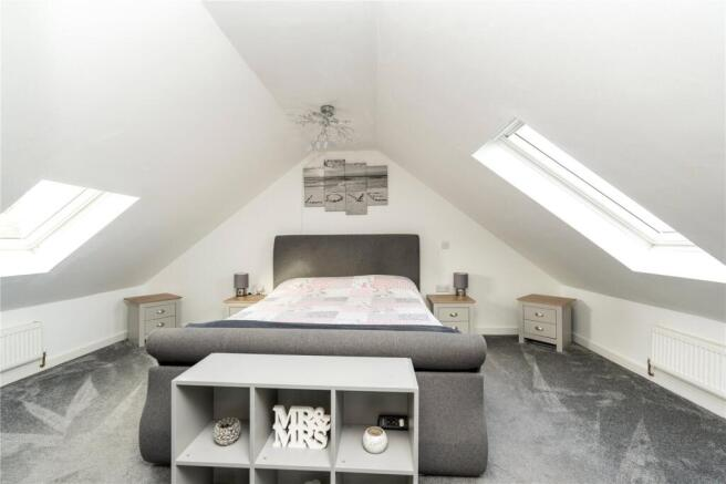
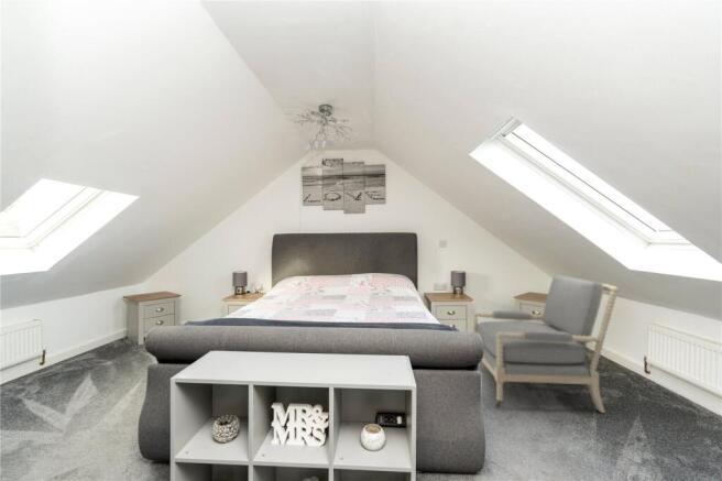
+ armchair (535, 332)
